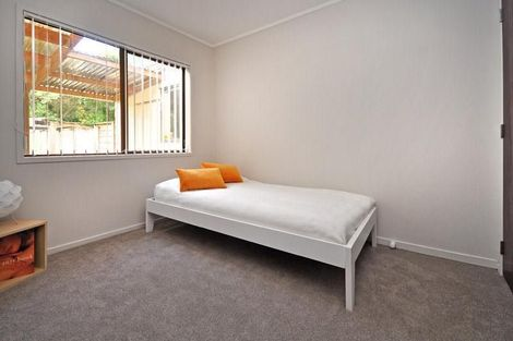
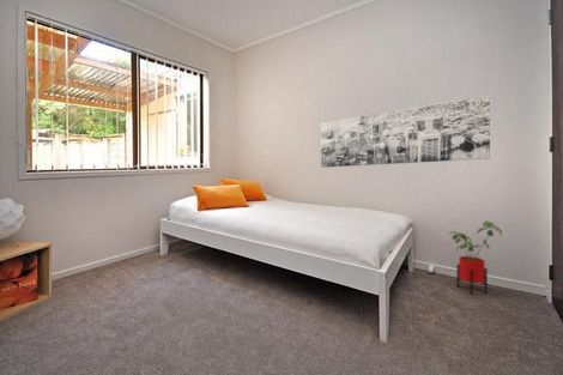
+ house plant (474, 254)
+ wall art (391, 138)
